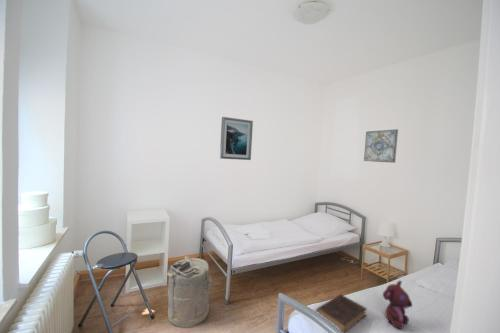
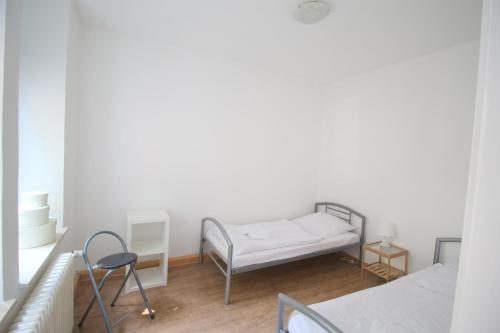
- wall art (379, 146)
- laundry hamper (189, 286)
- book (341, 311)
- teddy bear (397, 305)
- wall art (236, 139)
